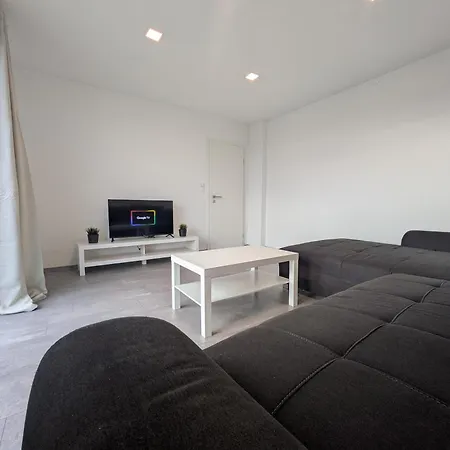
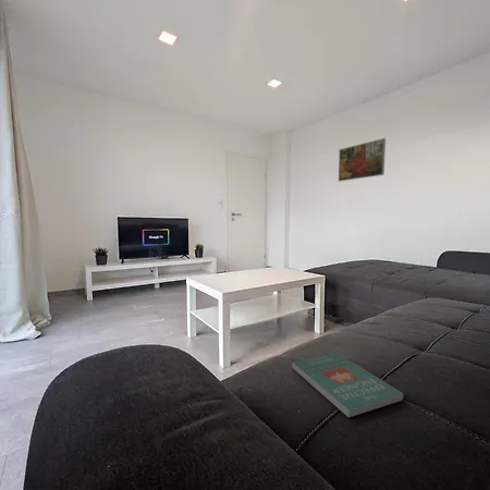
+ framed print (359, 161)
+ book (342, 379)
